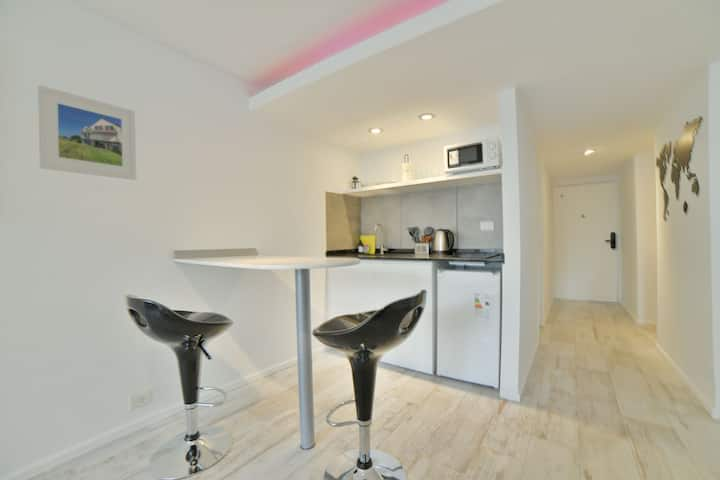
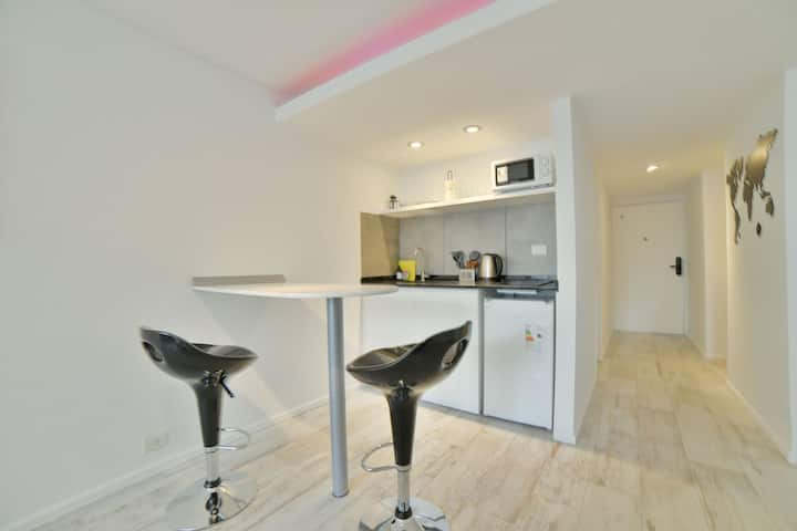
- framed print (91, 137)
